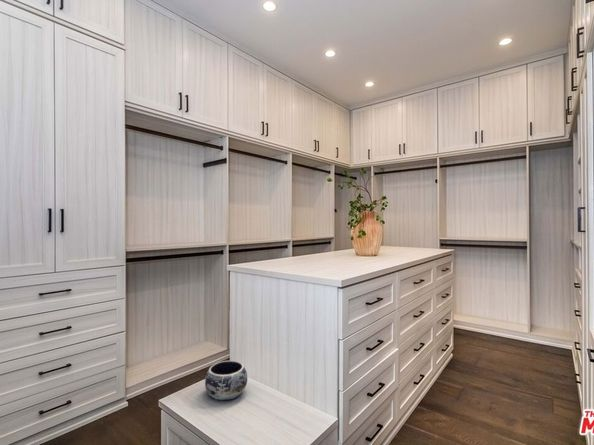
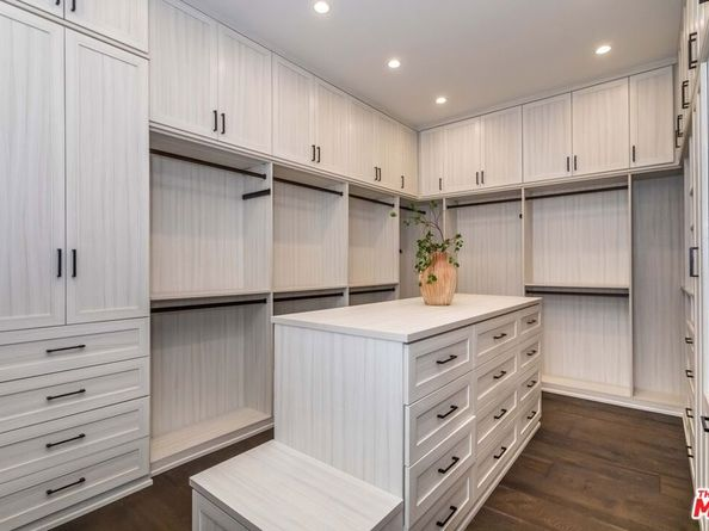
- decorative bowl (226, 379)
